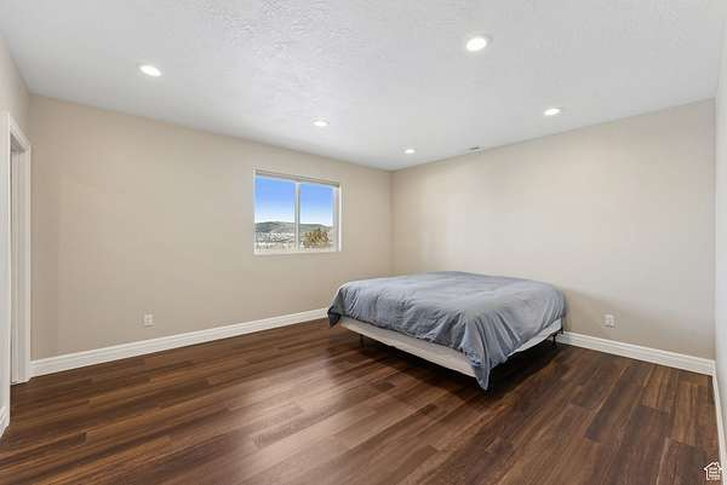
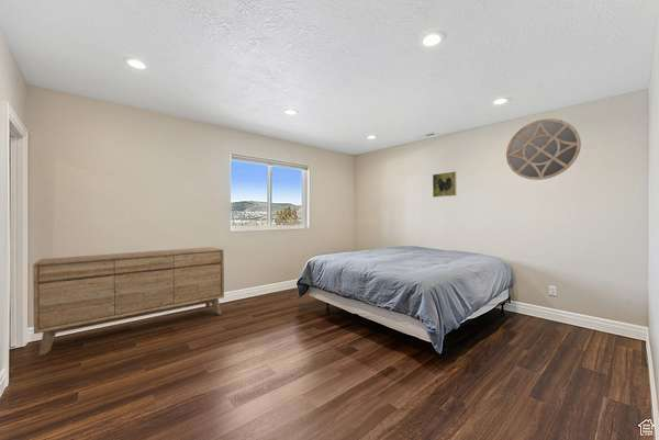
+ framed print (444, 184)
+ sideboard (143, 289)
+ home mirror (540, 149)
